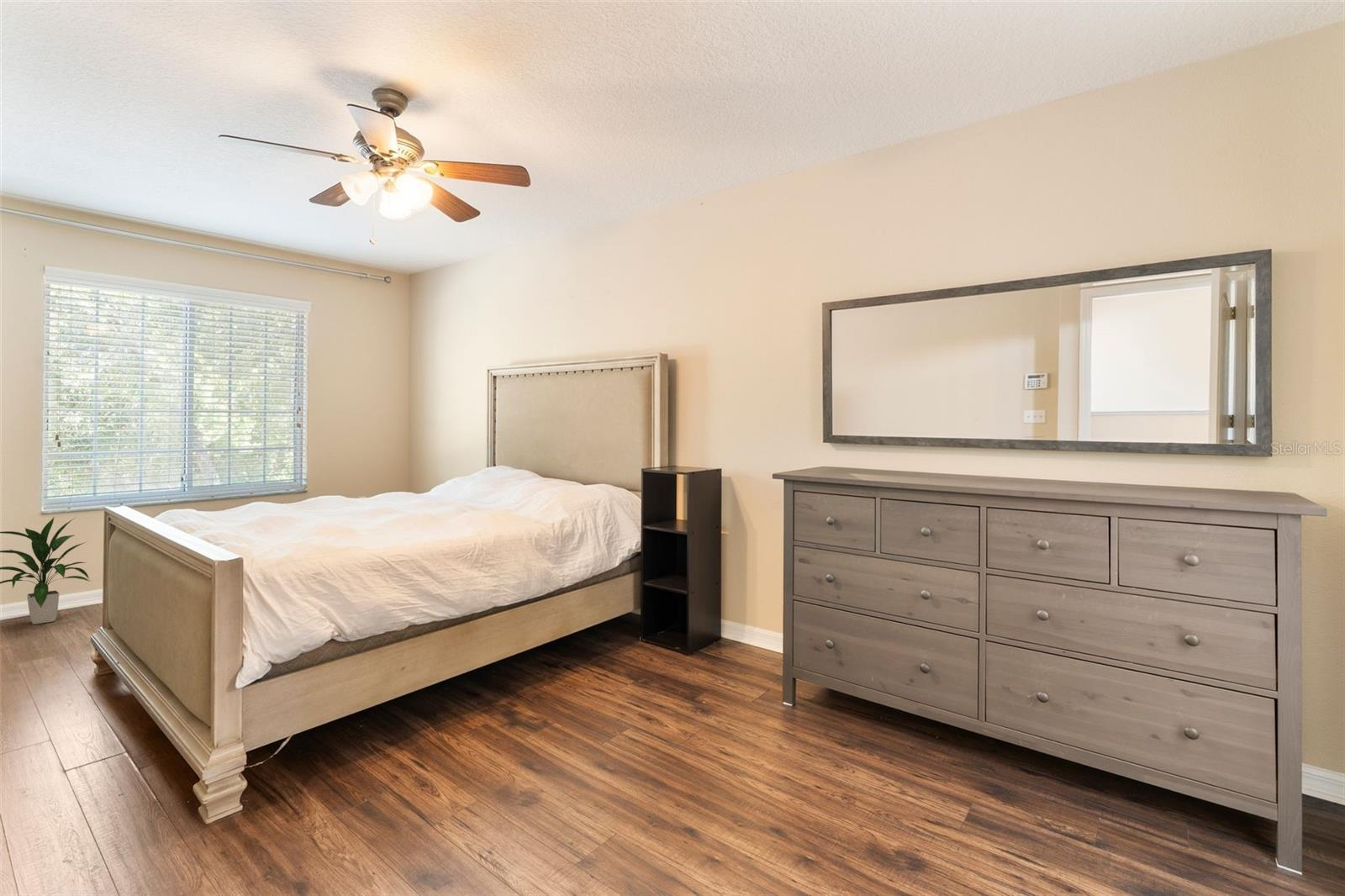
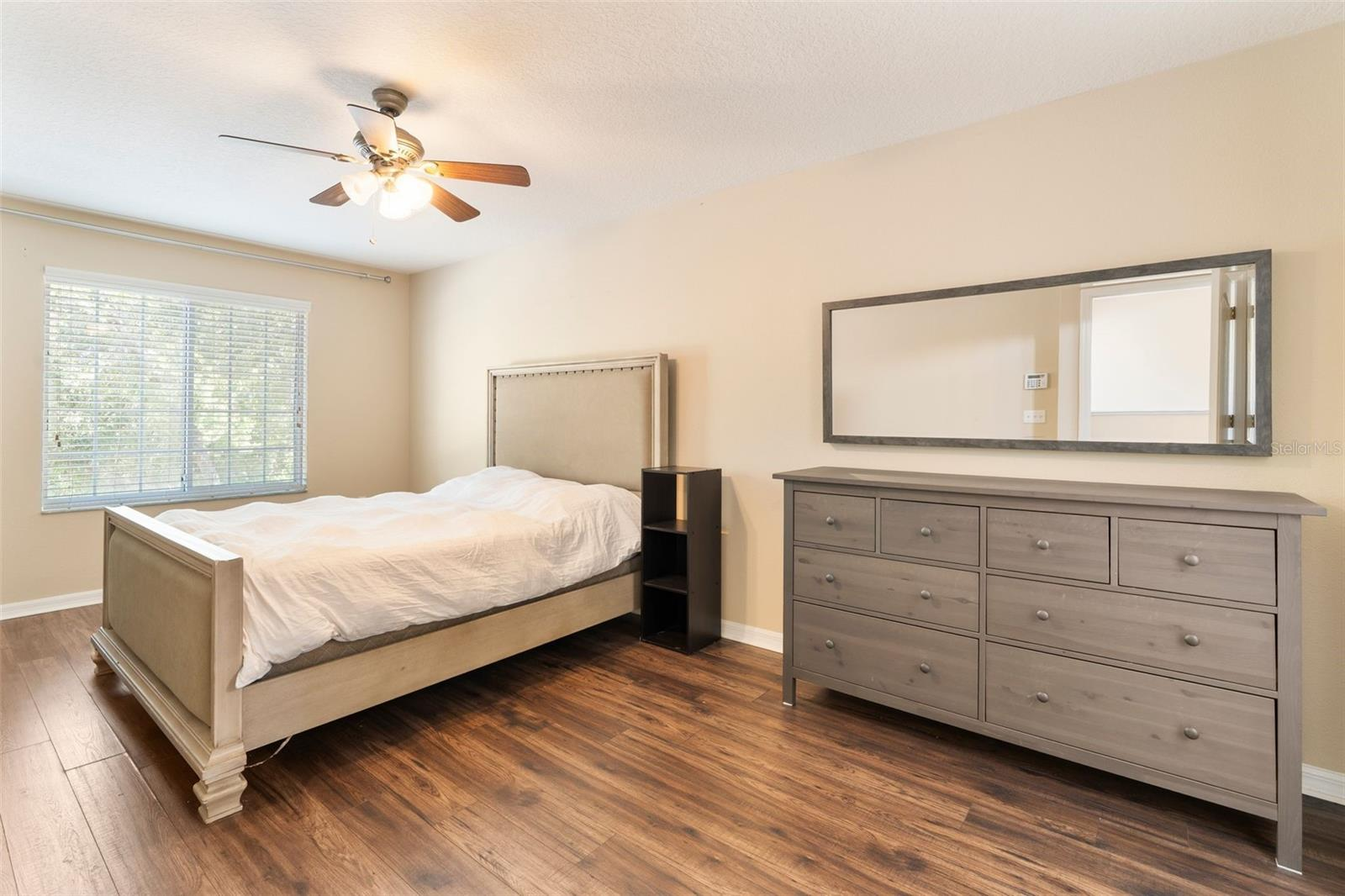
- indoor plant (40, 570)
